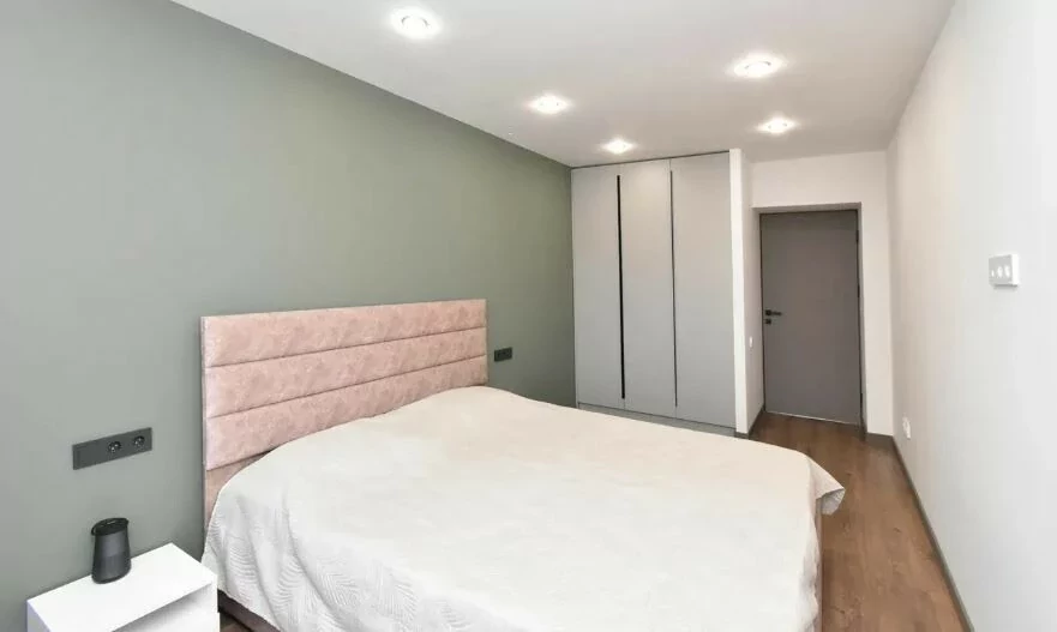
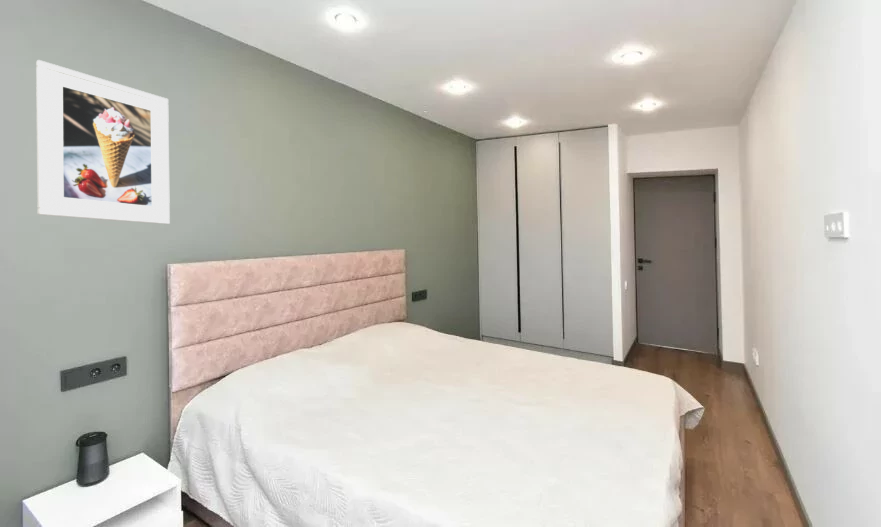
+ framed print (109, 150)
